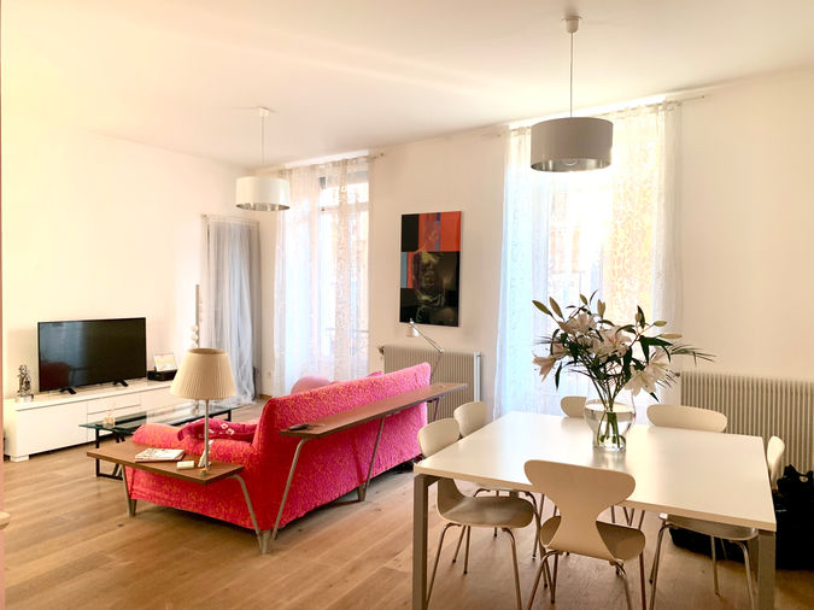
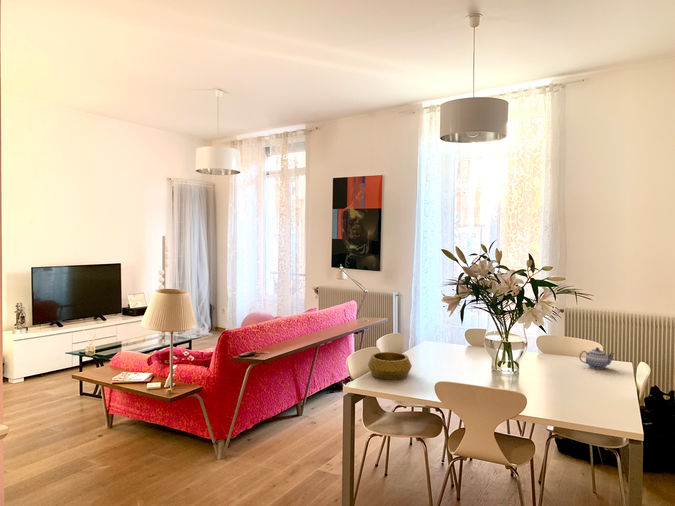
+ teapot (596, 357)
+ decorative bowl (389, 365)
